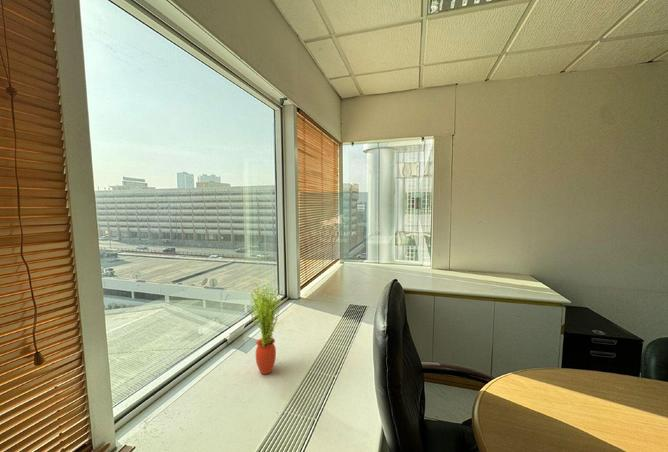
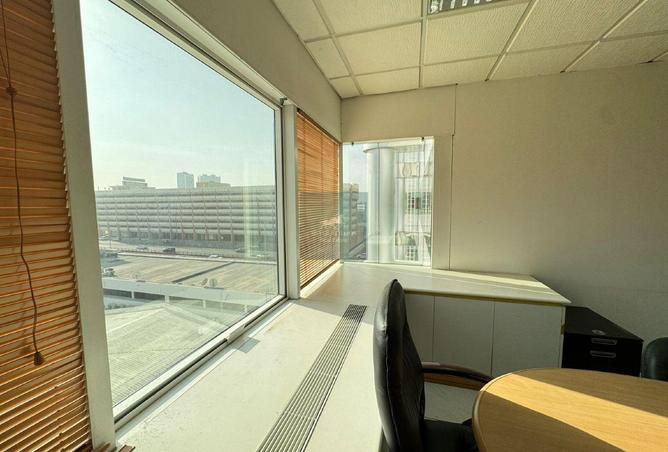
- potted plant (266, 330)
